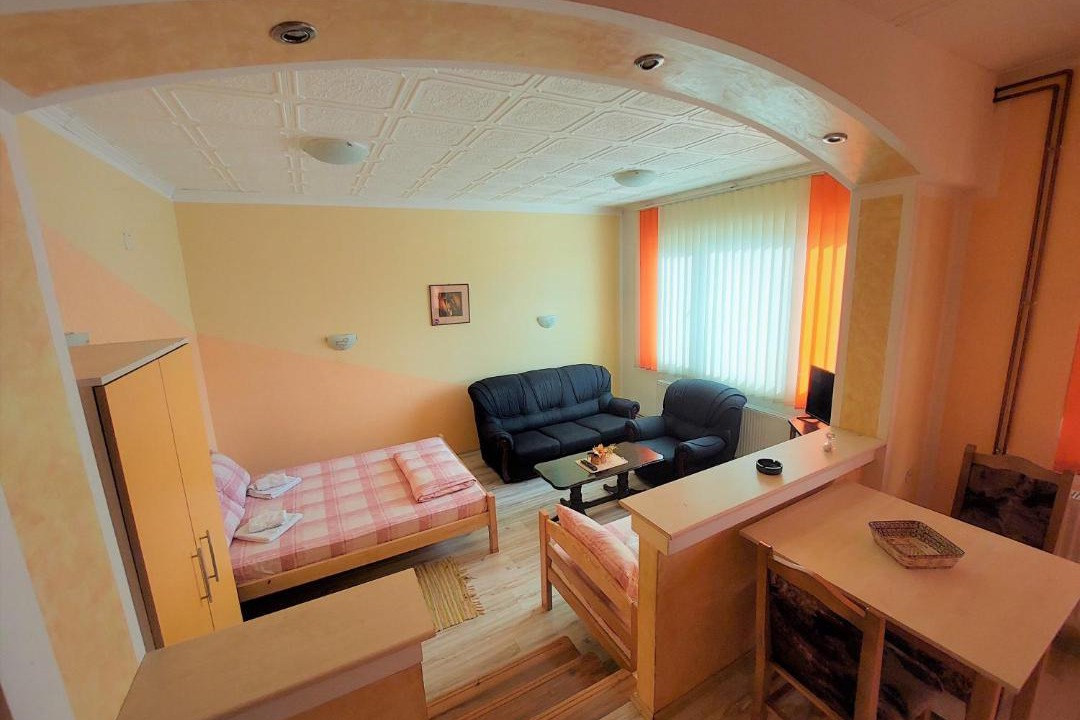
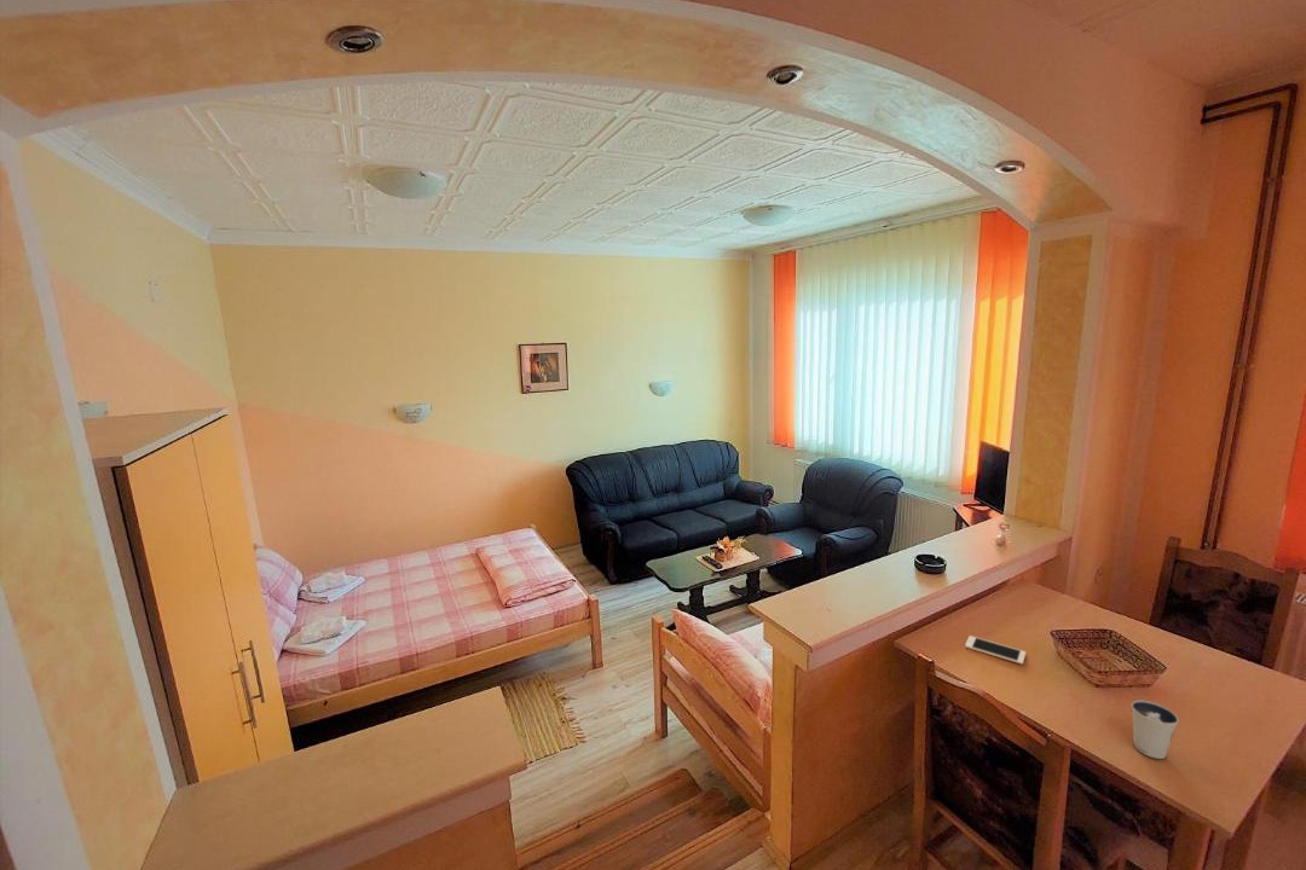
+ cell phone (994, 649)
+ dixie cup (1151, 731)
